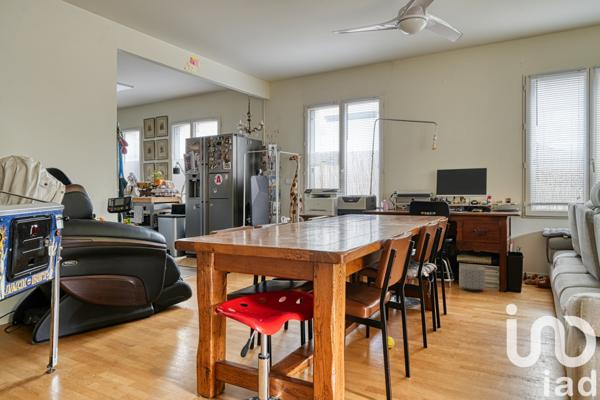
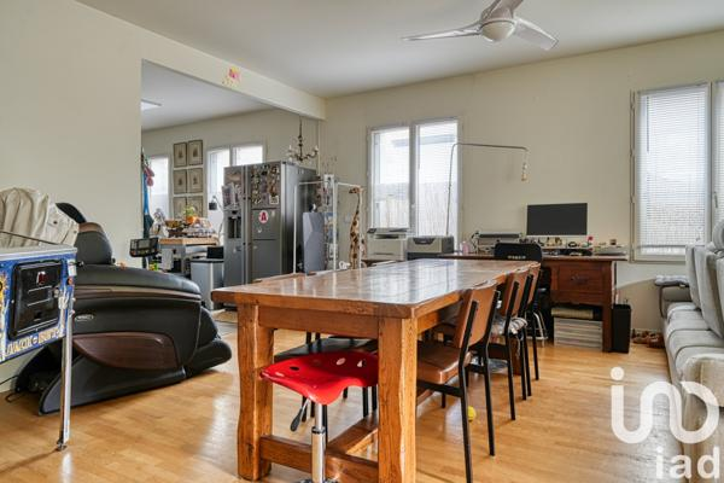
- planter (472, 278)
